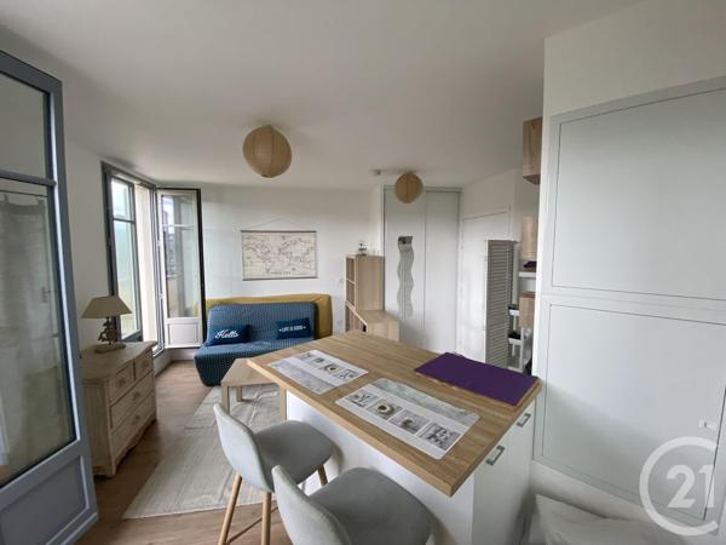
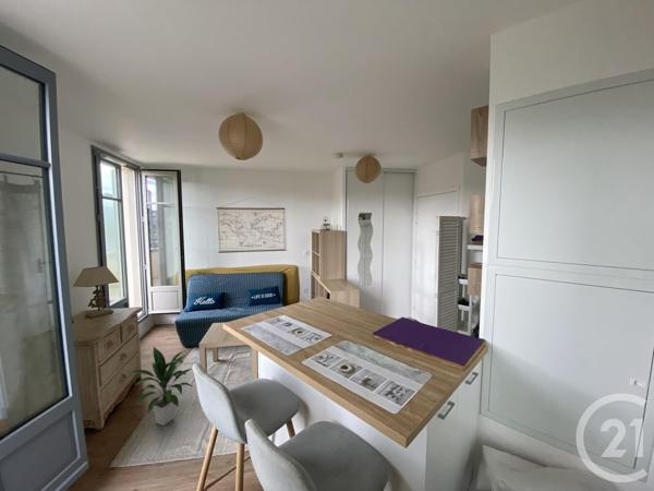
+ indoor plant (166, 384)
